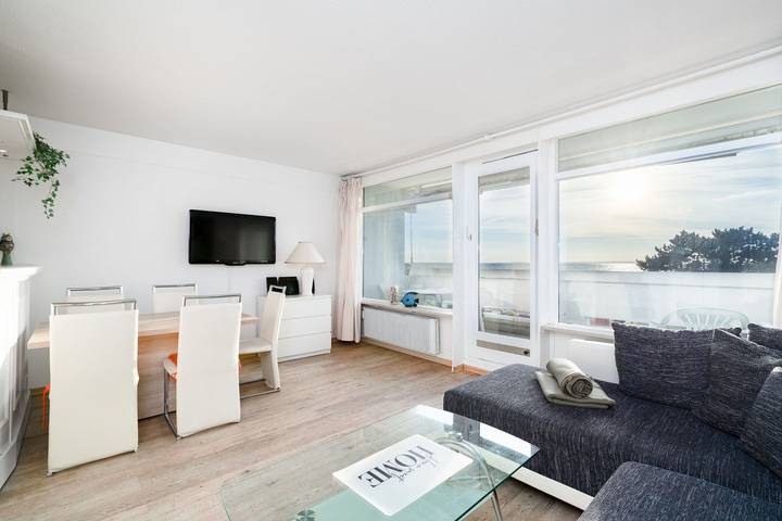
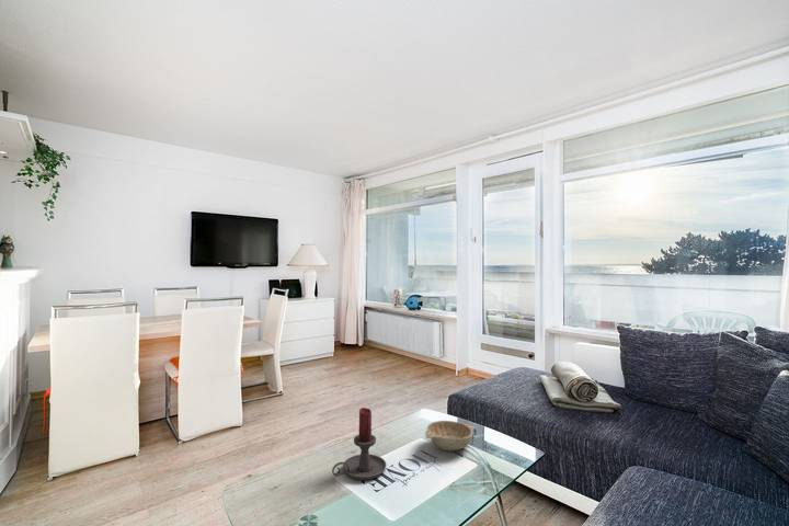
+ candle holder (358, 441)
+ decorative bowl (449, 437)
